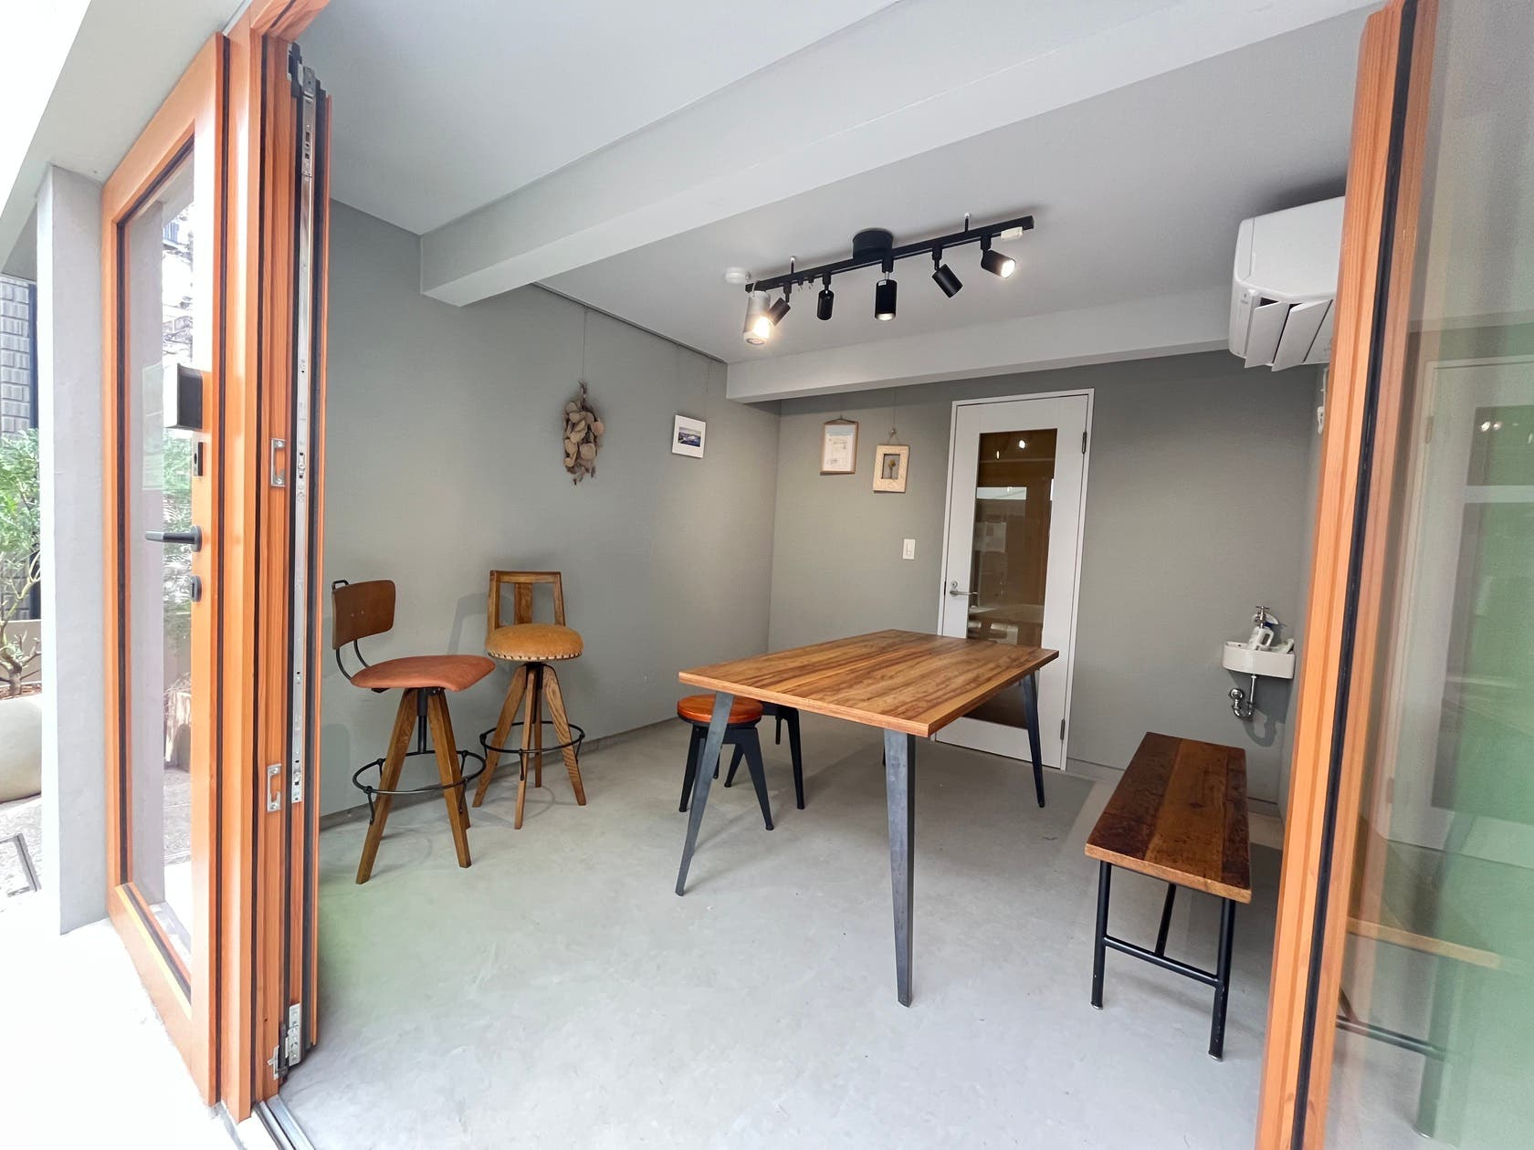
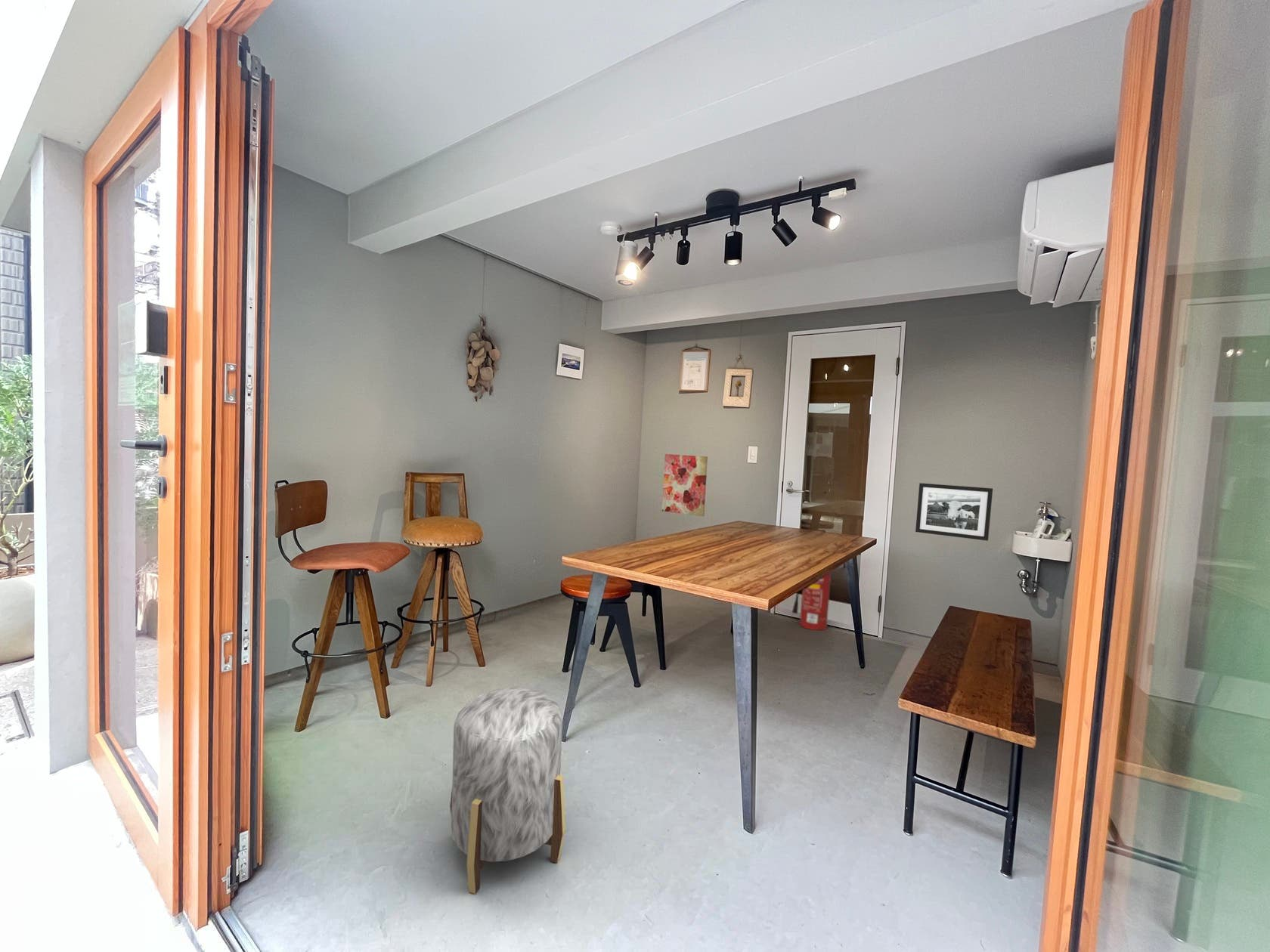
+ stool (507, 773)
+ picture frame (952, 511)
+ fire extinguisher (813, 584)
+ wall art (684, 484)
